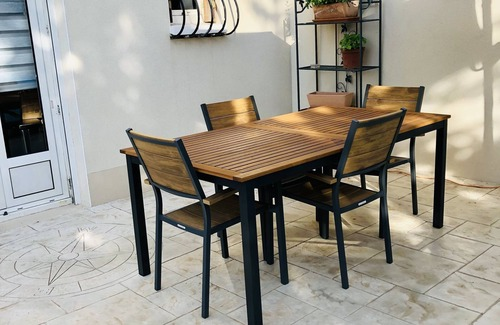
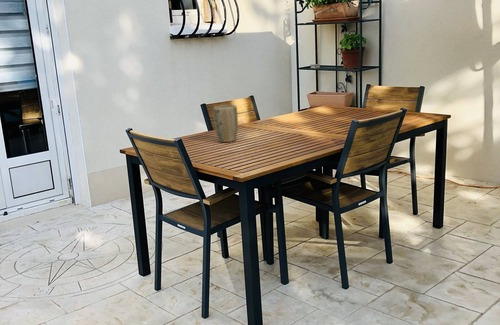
+ plant pot (226, 123)
